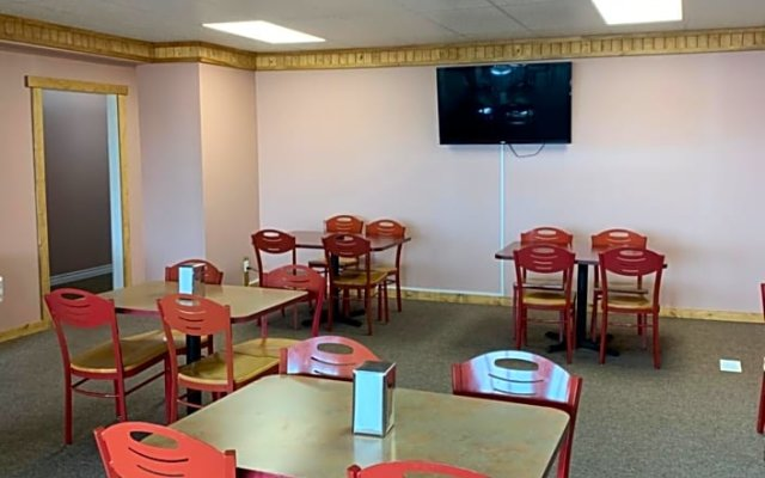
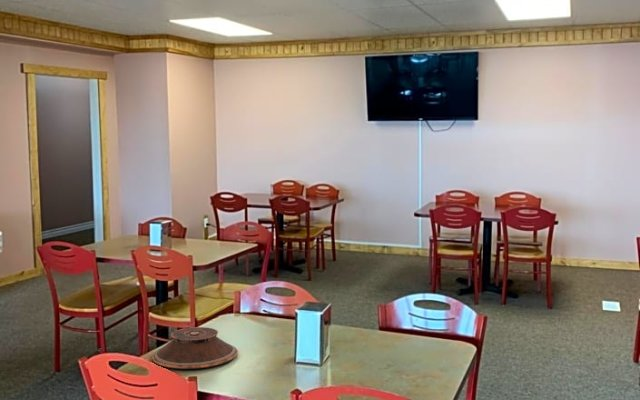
+ plate (195, 344)
